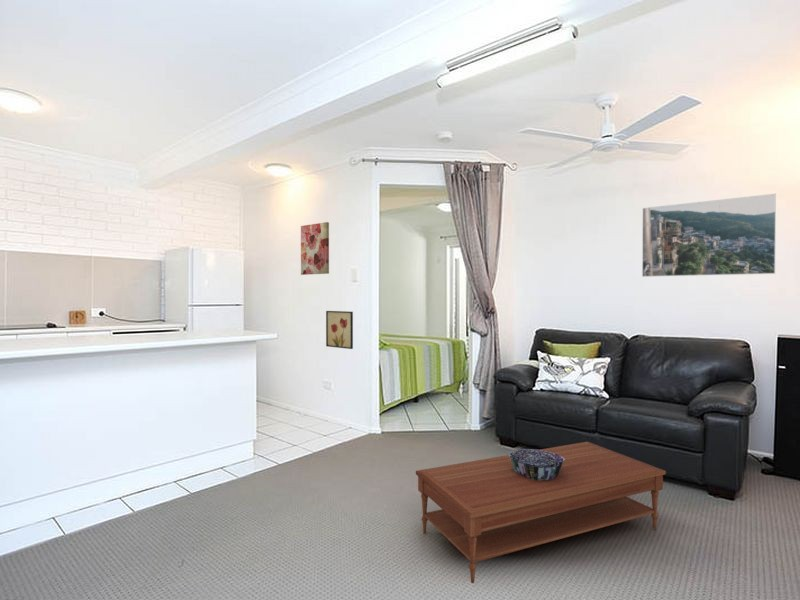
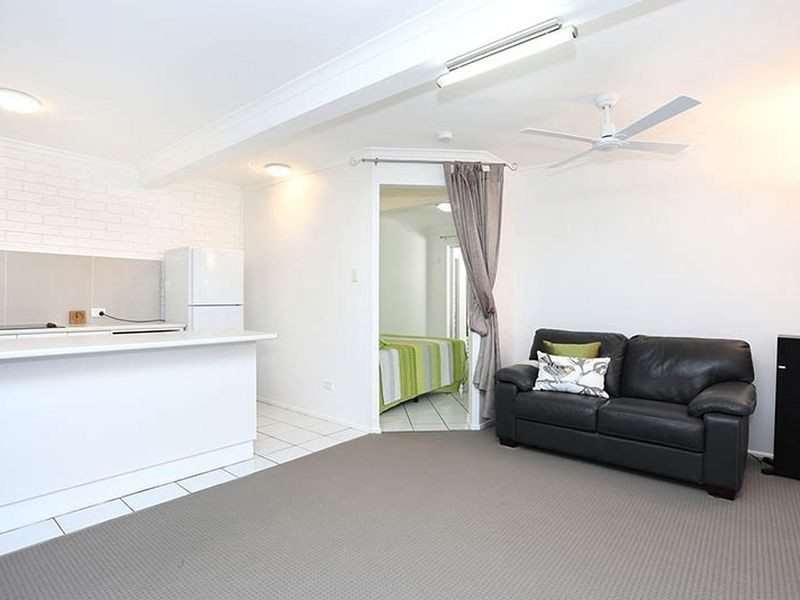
- wall art (314, 249)
- wall art (339, 329)
- coffee table (540, 500)
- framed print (704, 238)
- decorative bowl (536, 464)
